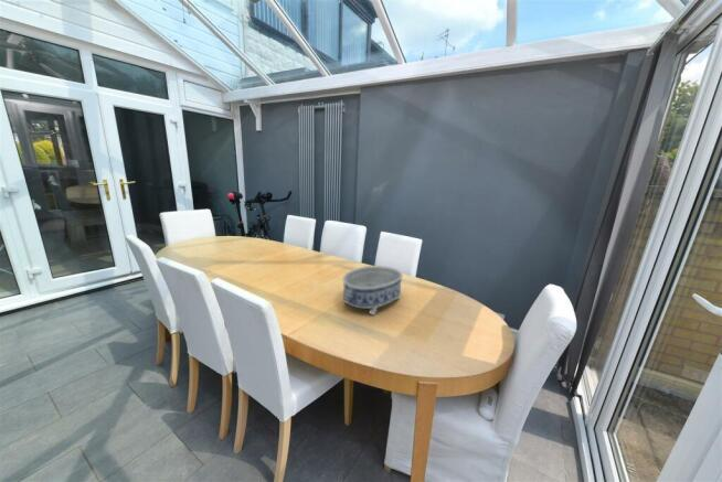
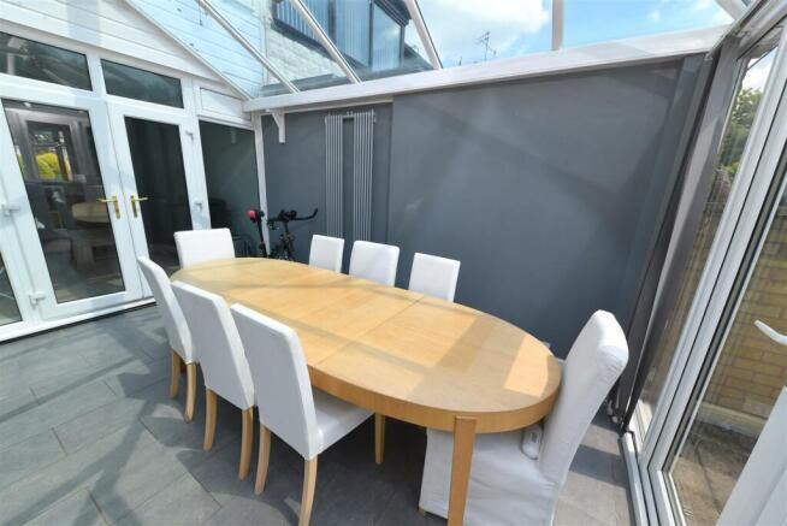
- decorative bowl (372, 287)
